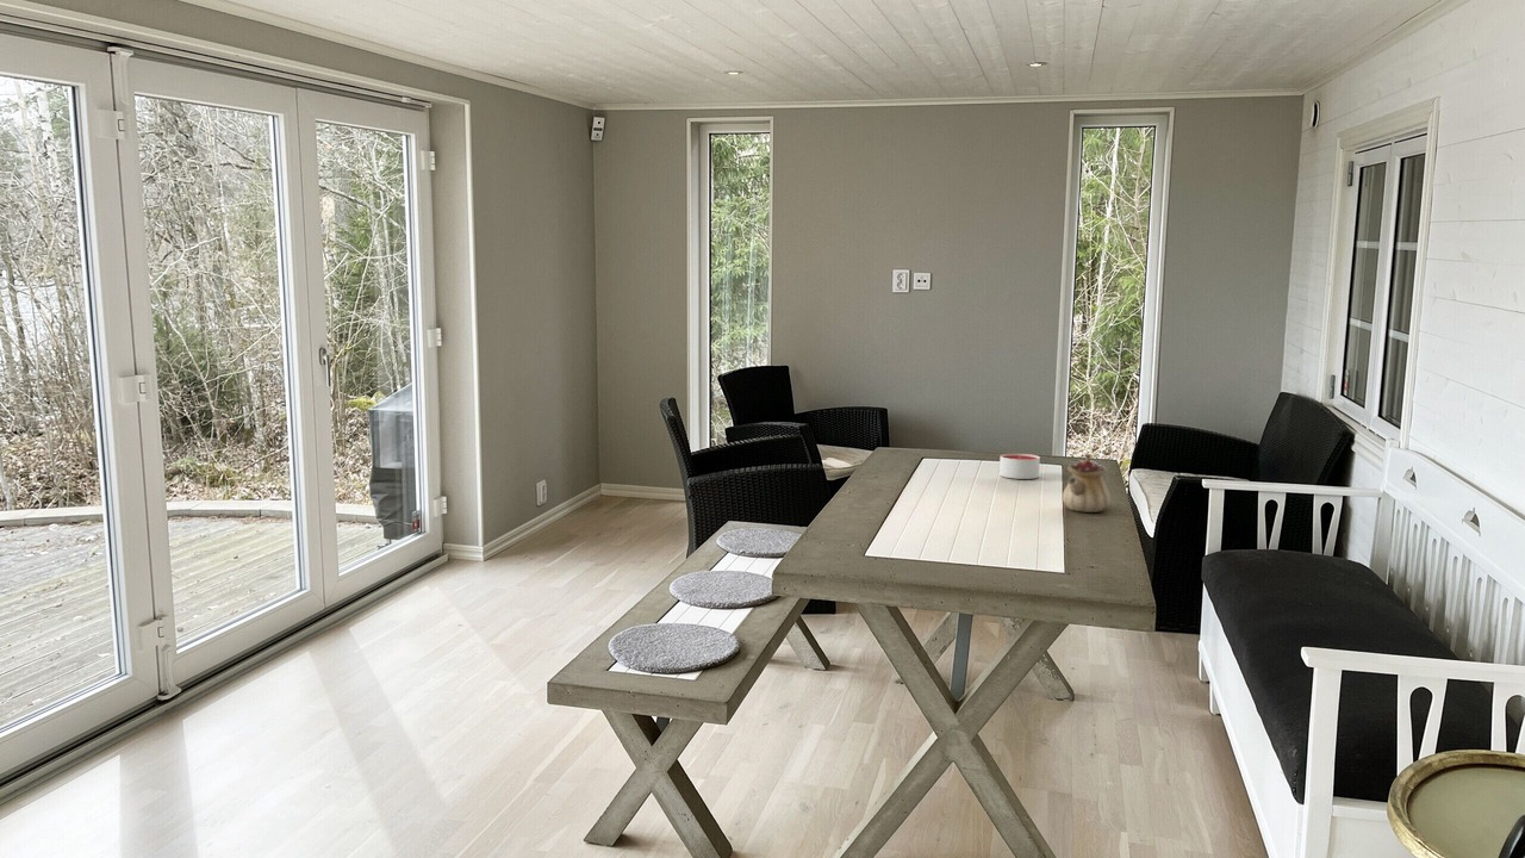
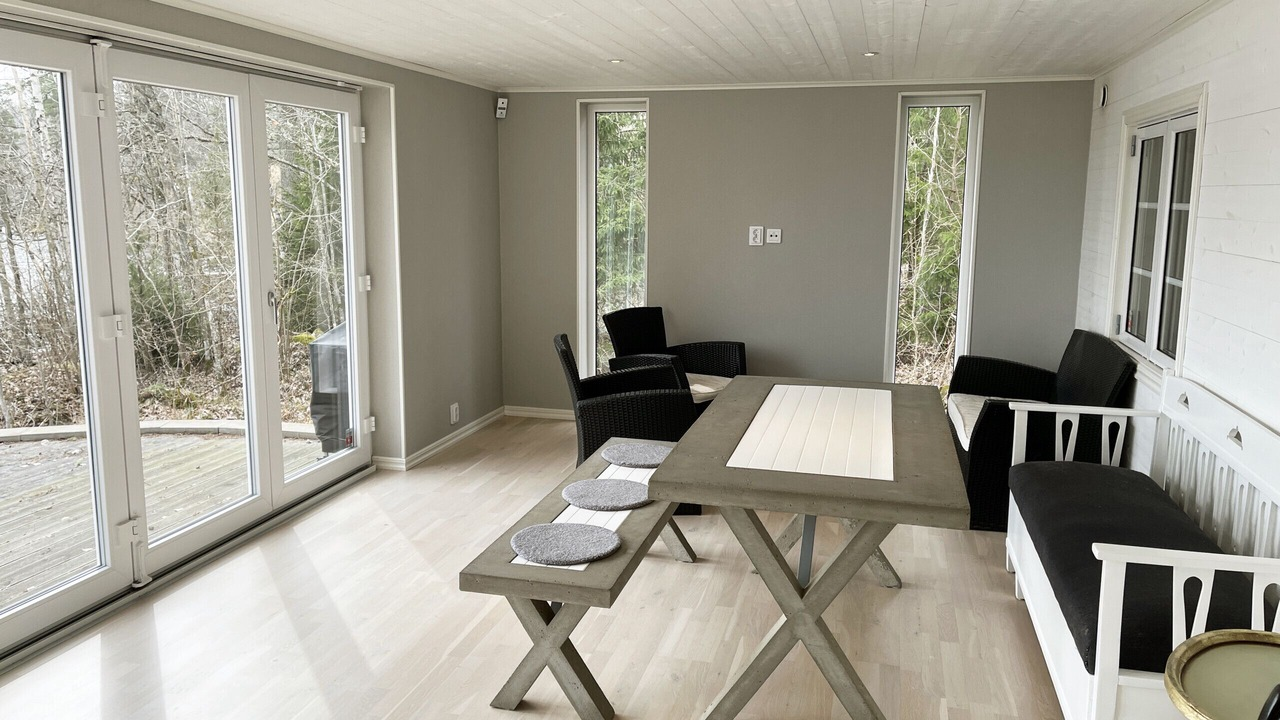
- candle (1019, 465)
- teapot (1088, 480)
